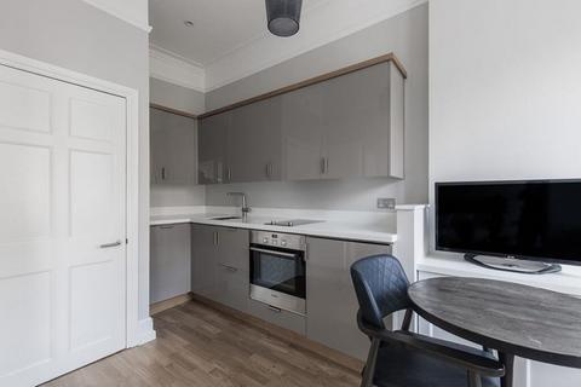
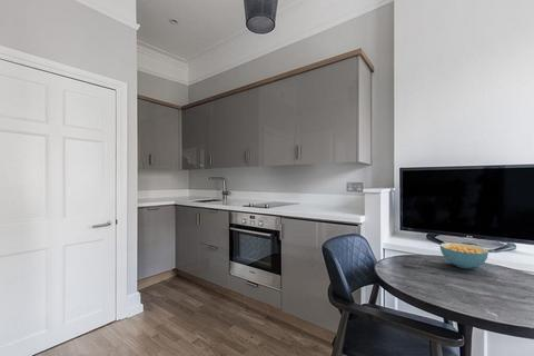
+ cereal bowl (463, 257)
